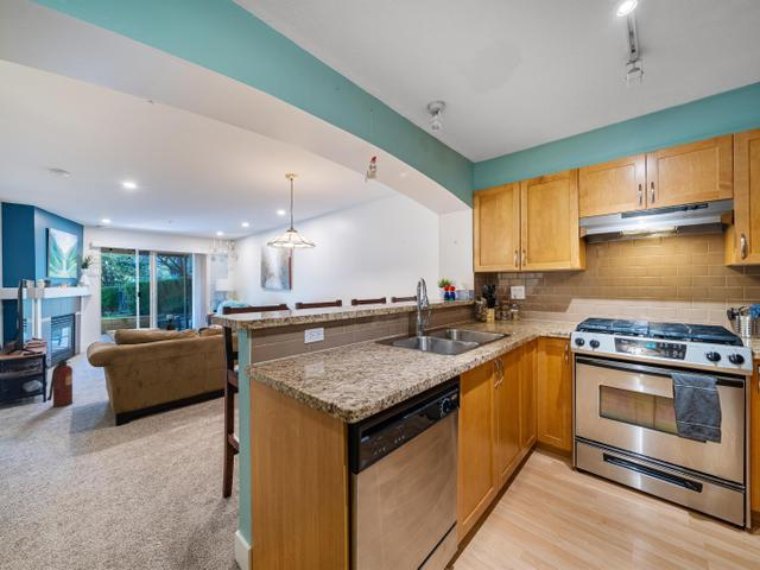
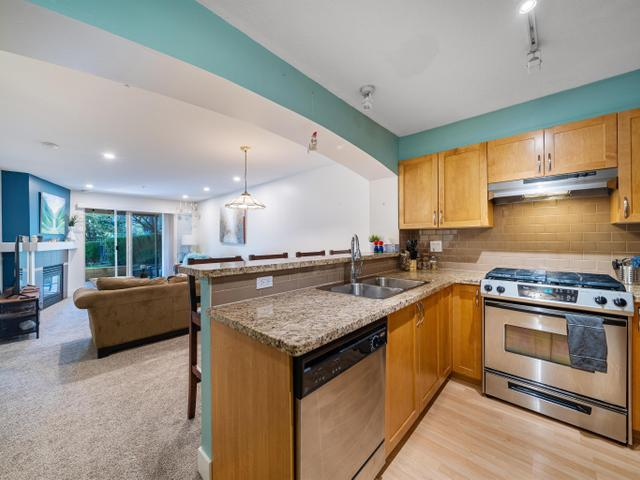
- fire extinguisher (59, 382)
